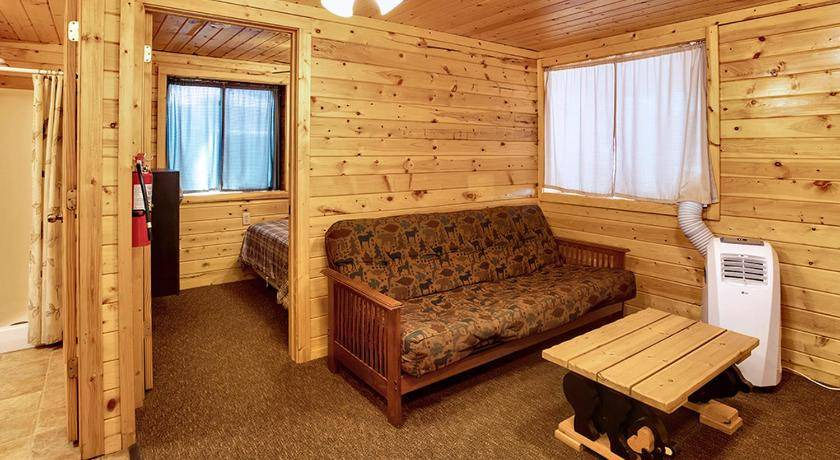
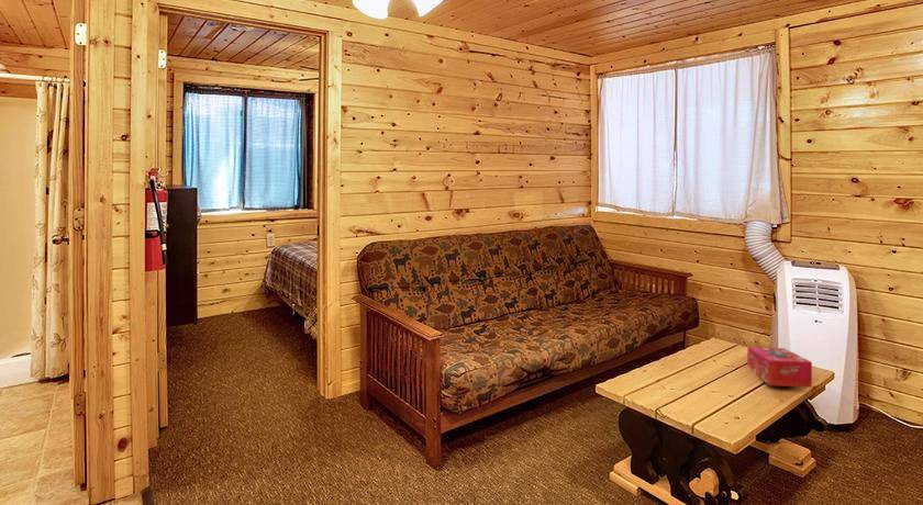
+ tissue box (777, 366)
